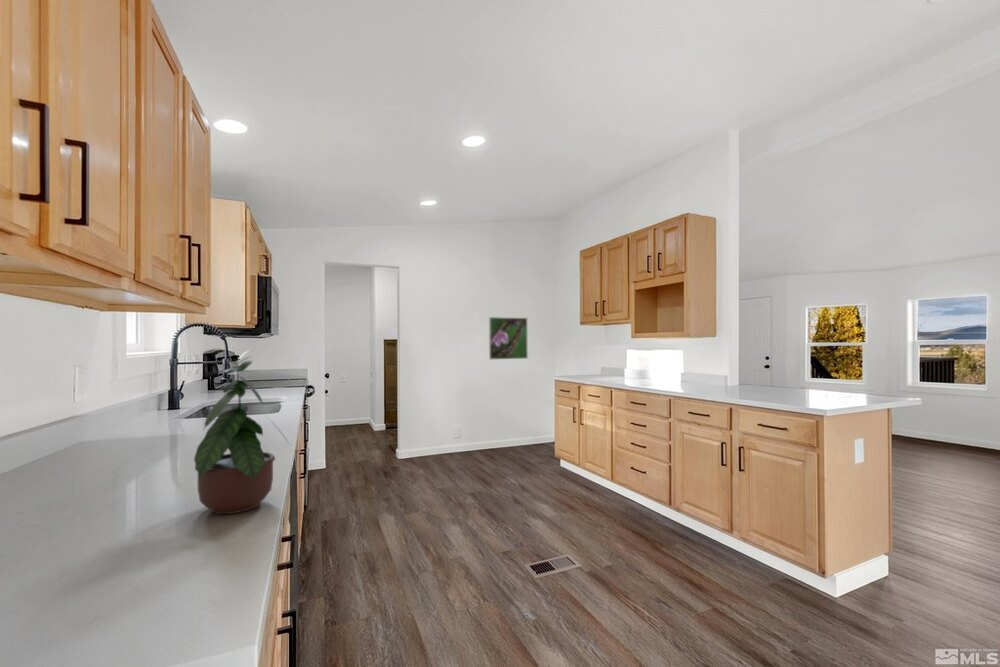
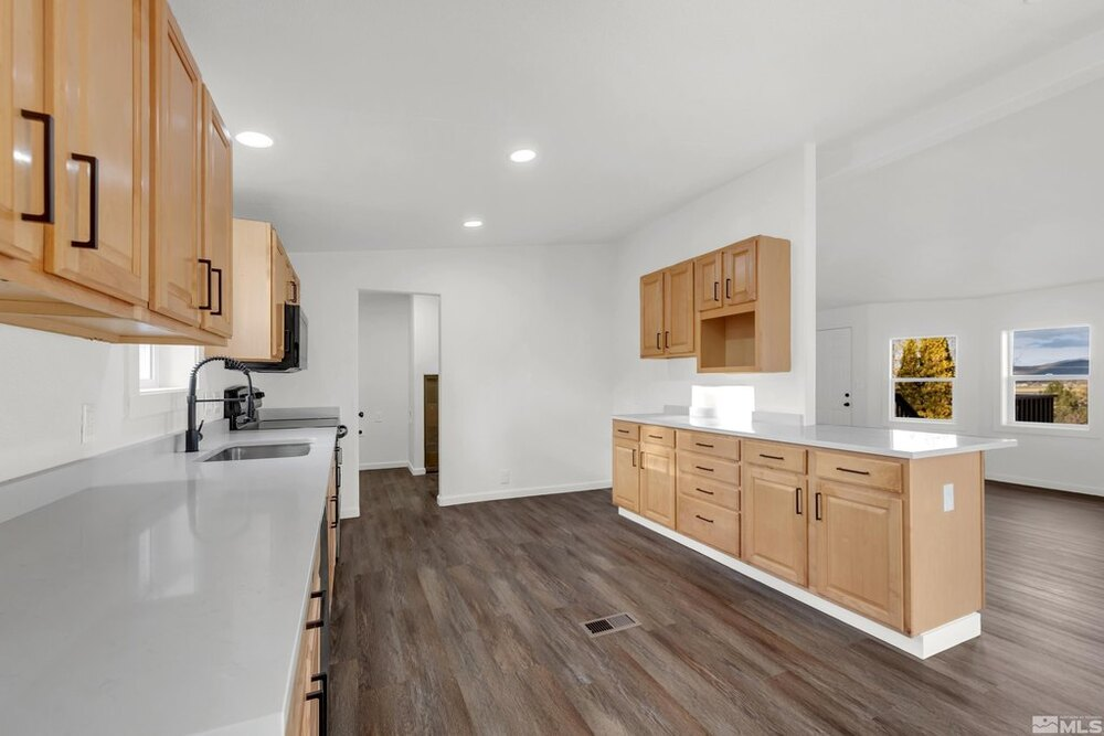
- potted plant (242, 427)
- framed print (508, 338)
